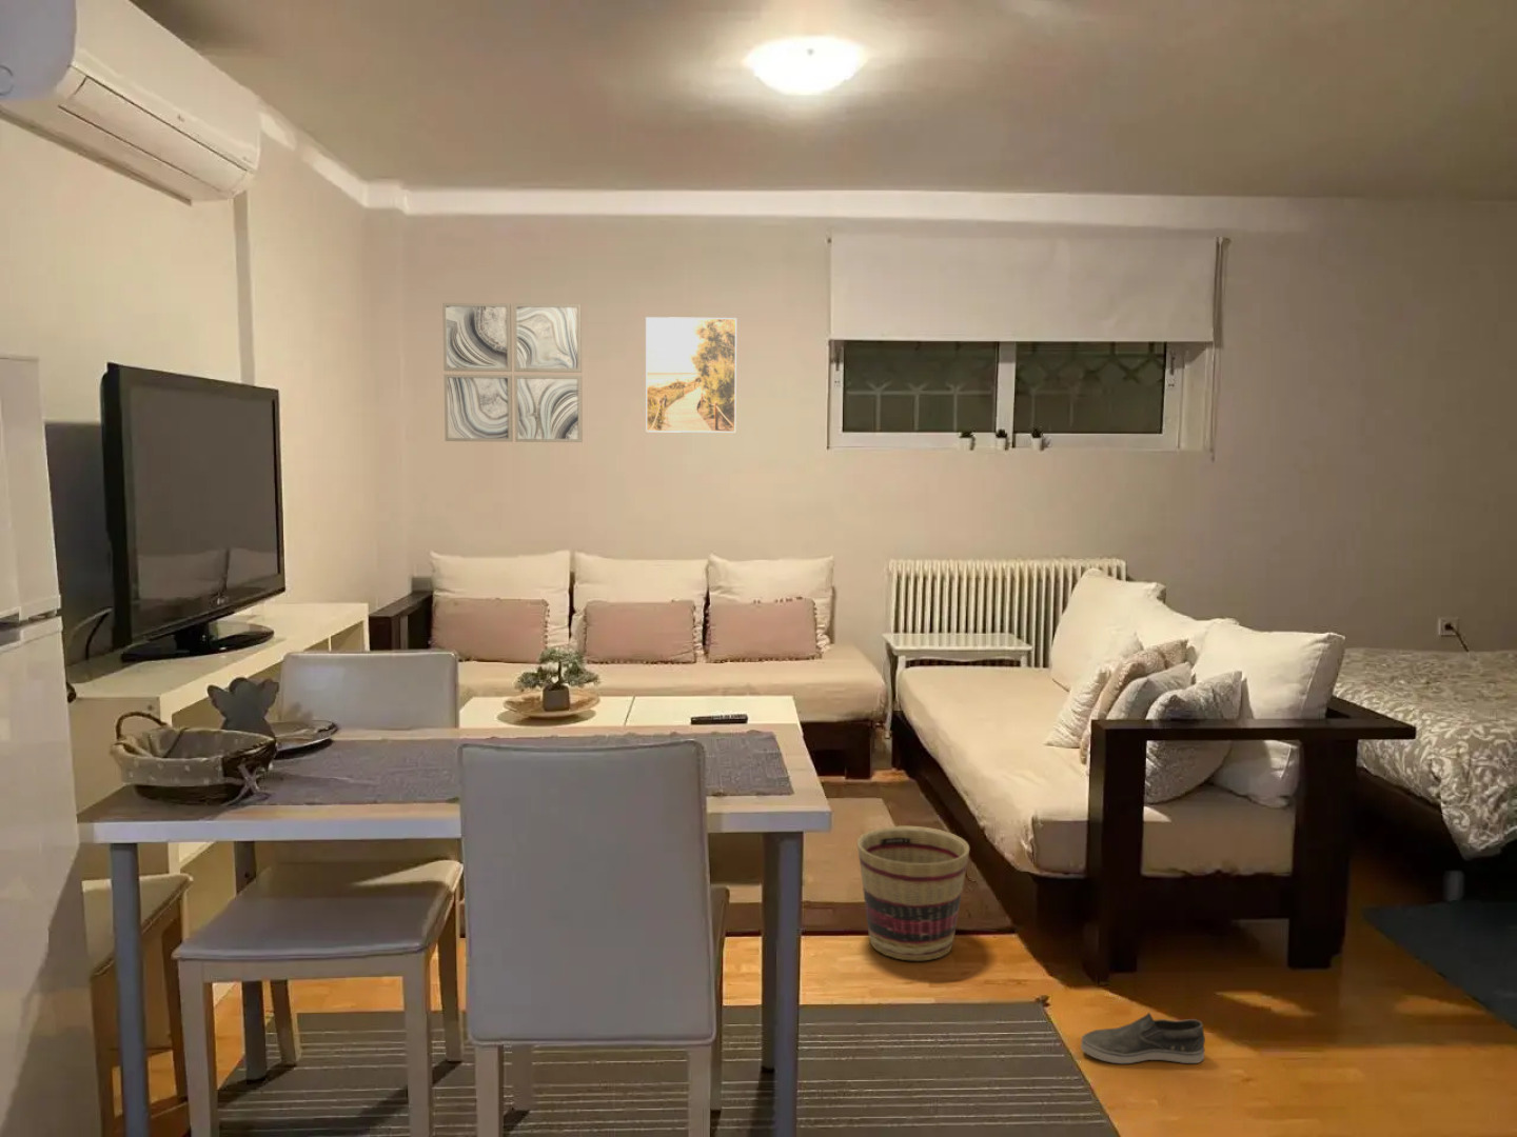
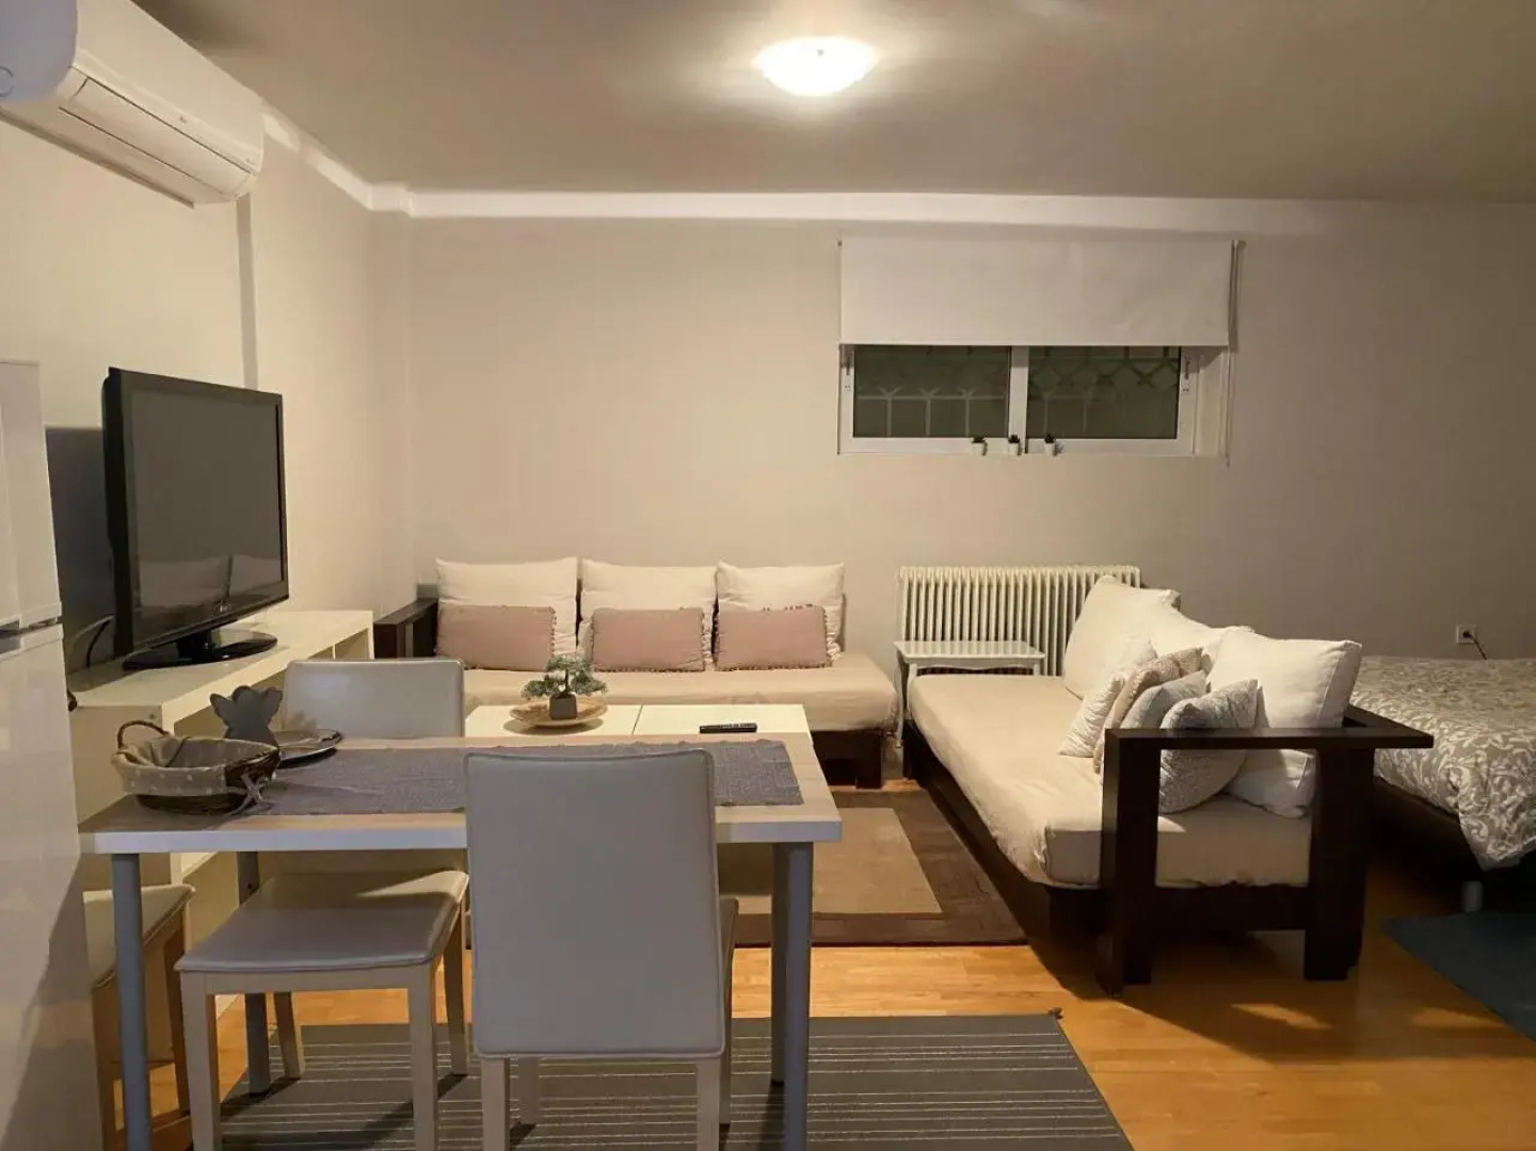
- wall art (514, 375)
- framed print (692, 375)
- basket (911, 892)
- shoe (1142, 1033)
